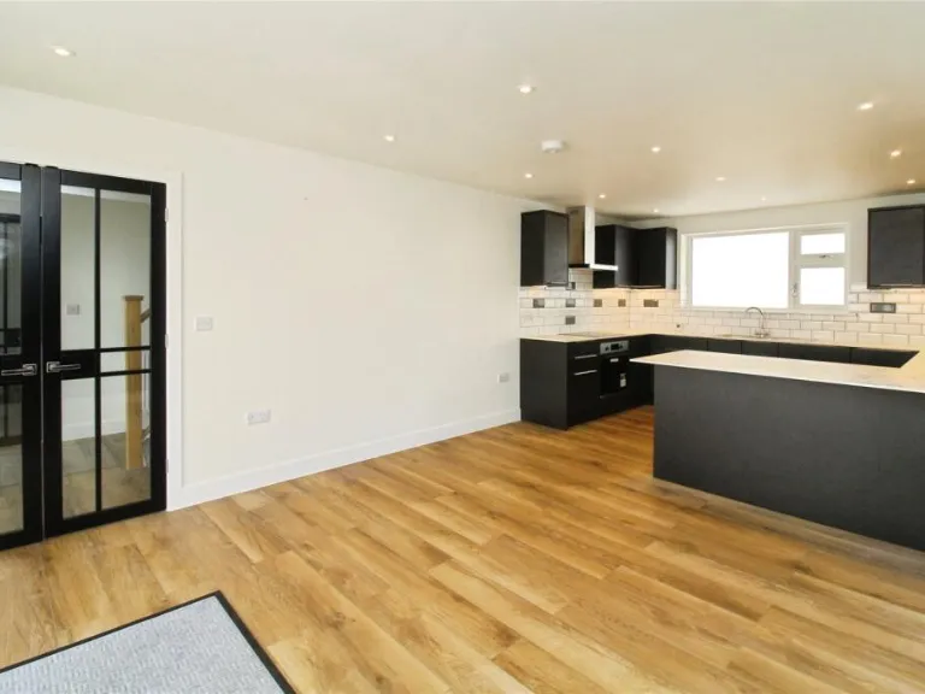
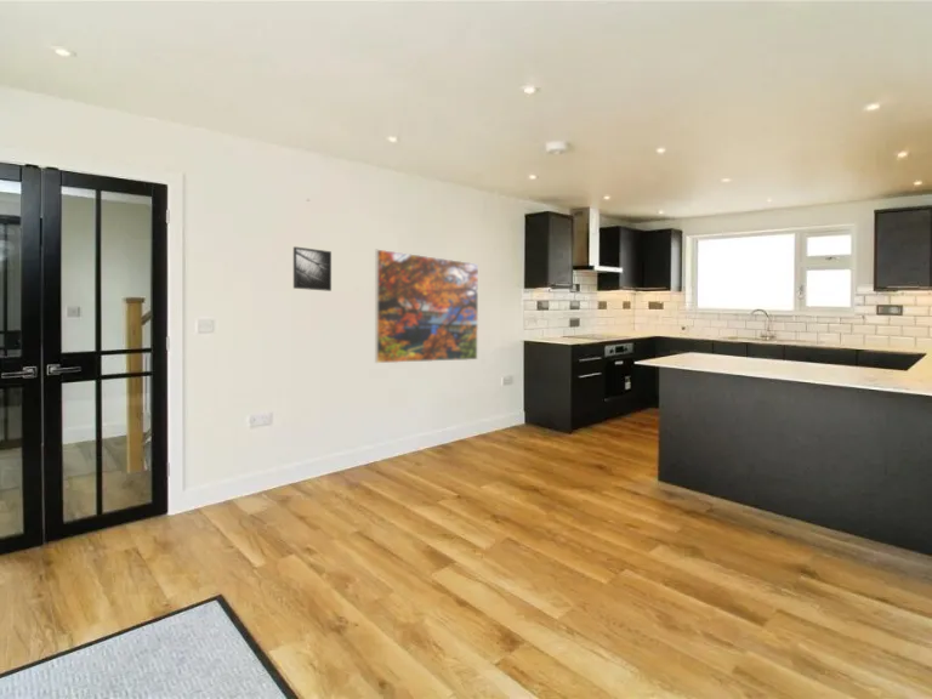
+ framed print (312, 269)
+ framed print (430, 308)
